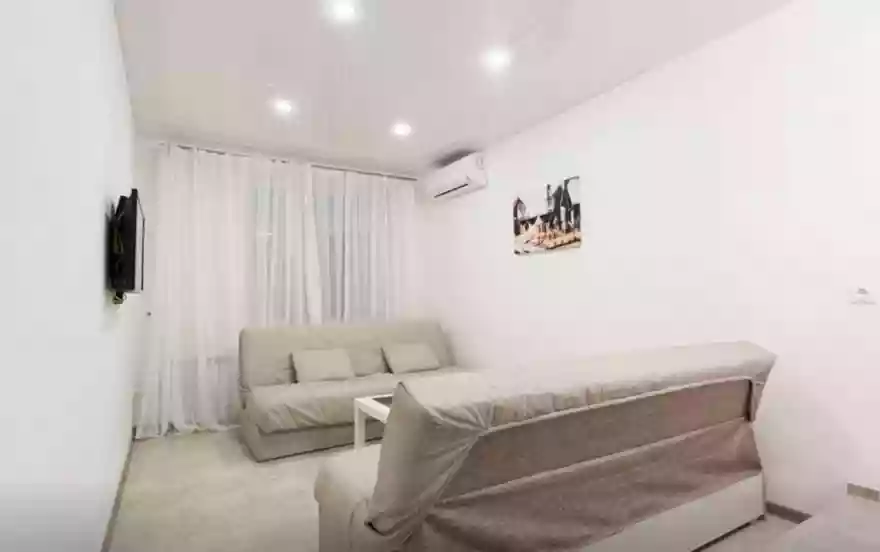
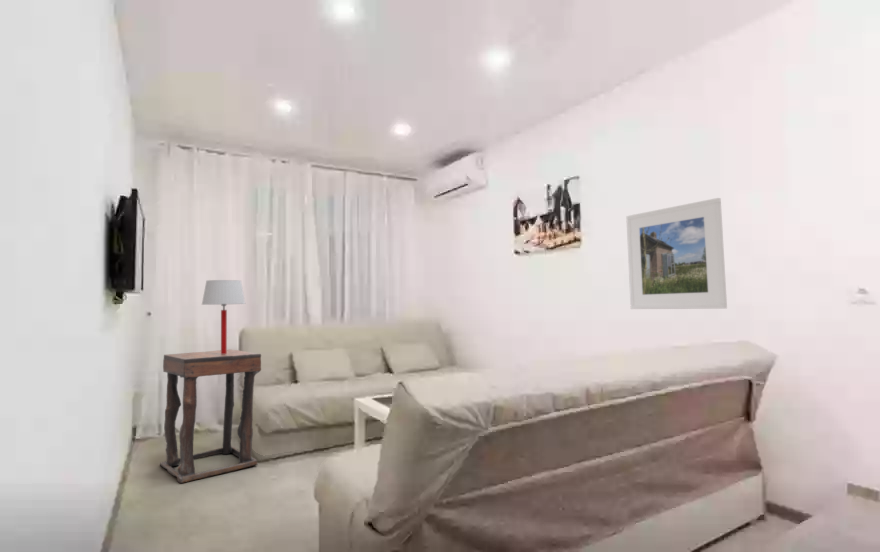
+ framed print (672, 258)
+ table lamp (223, 316)
+ side table (196, 405)
